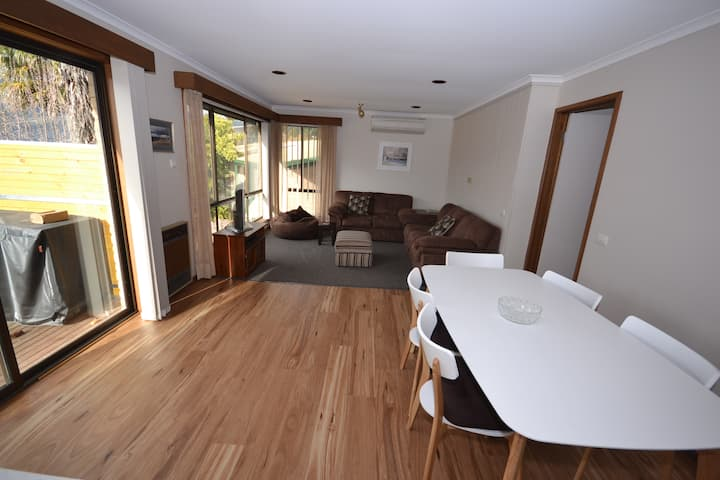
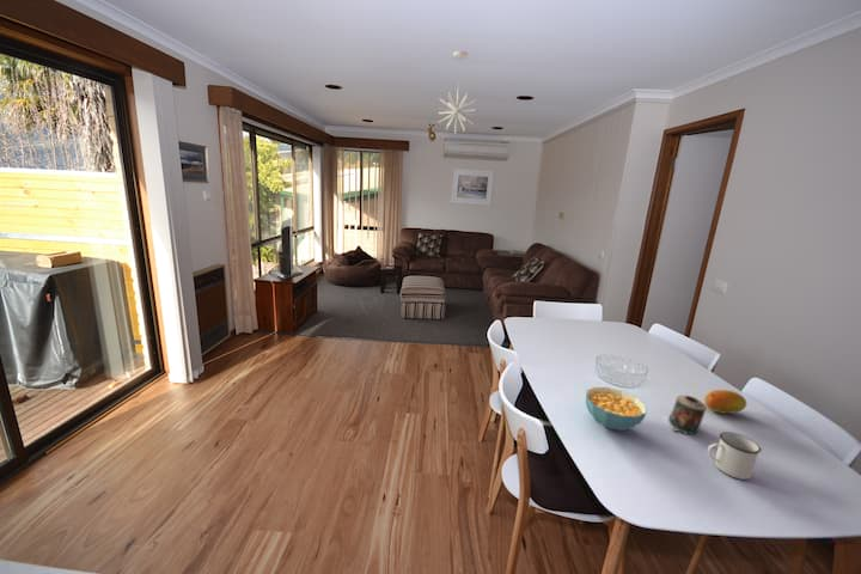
+ mug (729, 454)
+ fruit (727, 401)
+ cereal bowl (612, 413)
+ pendant light (458, 93)
+ candle (684, 413)
